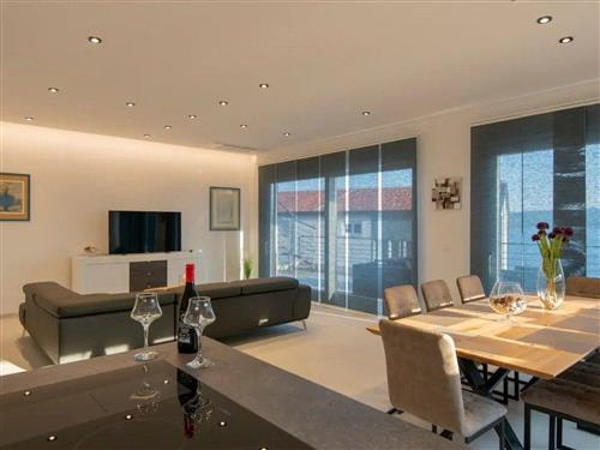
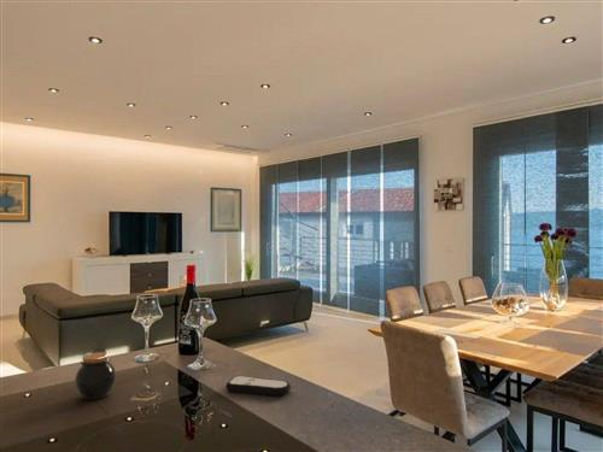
+ jar (95, 375)
+ remote control (258, 385)
